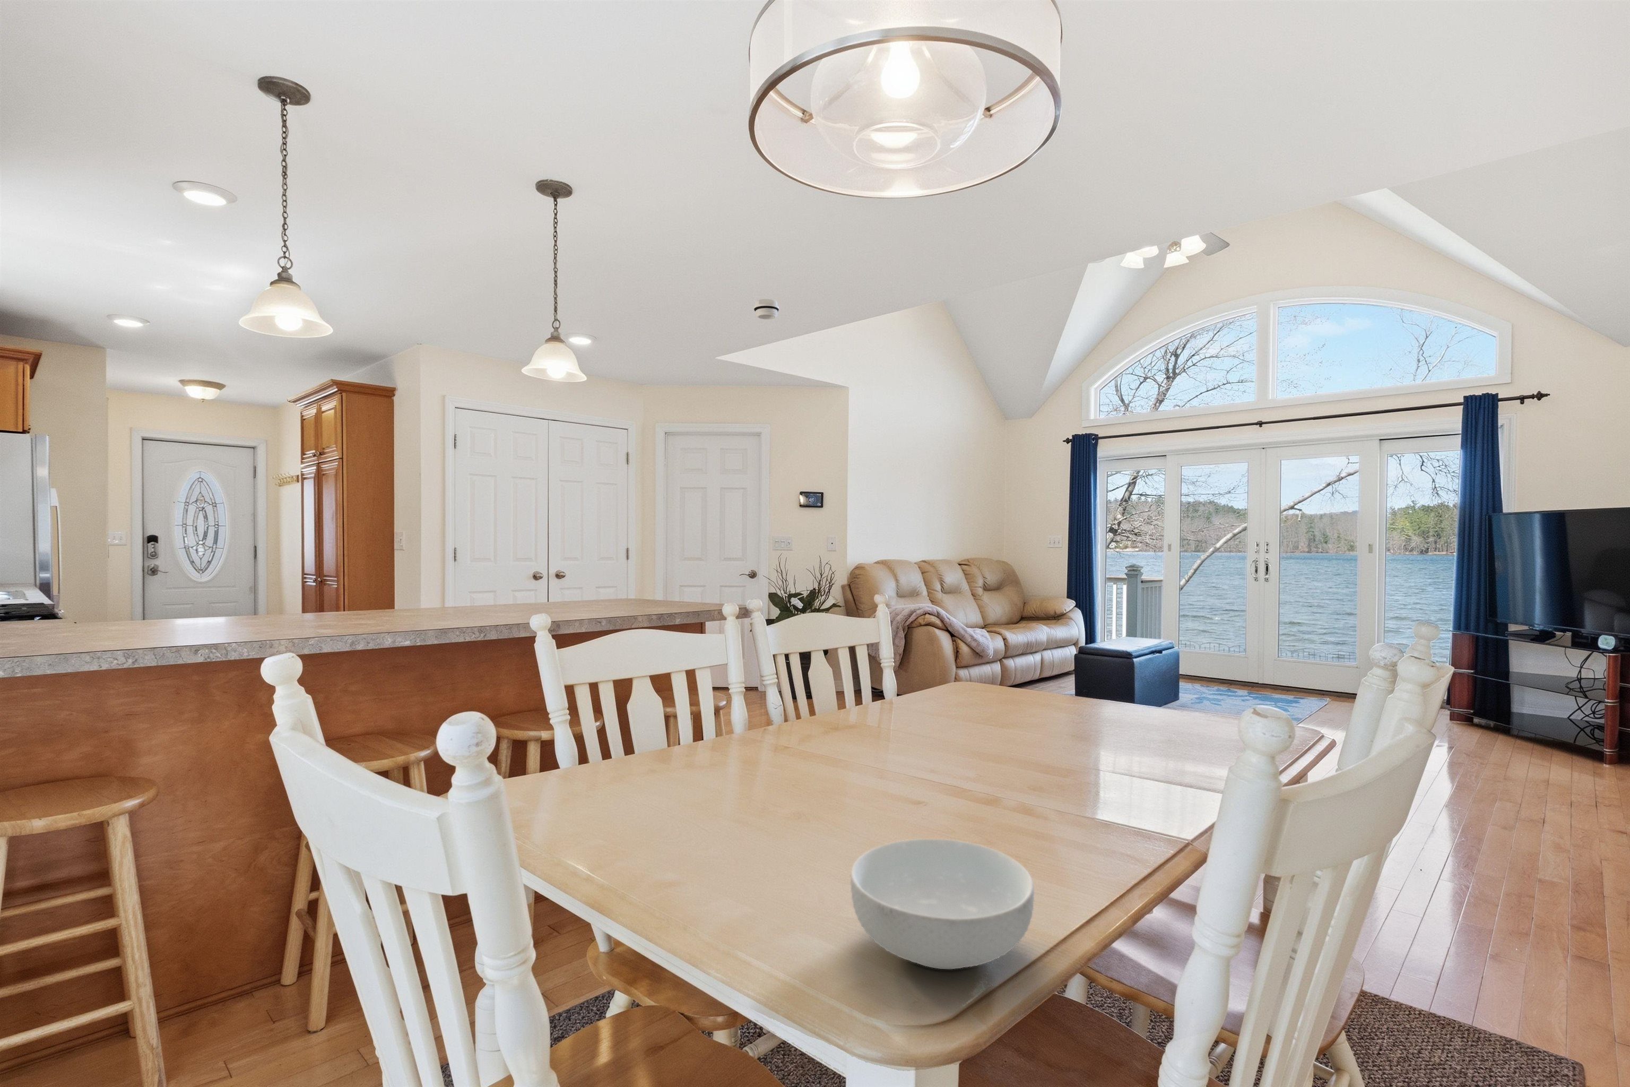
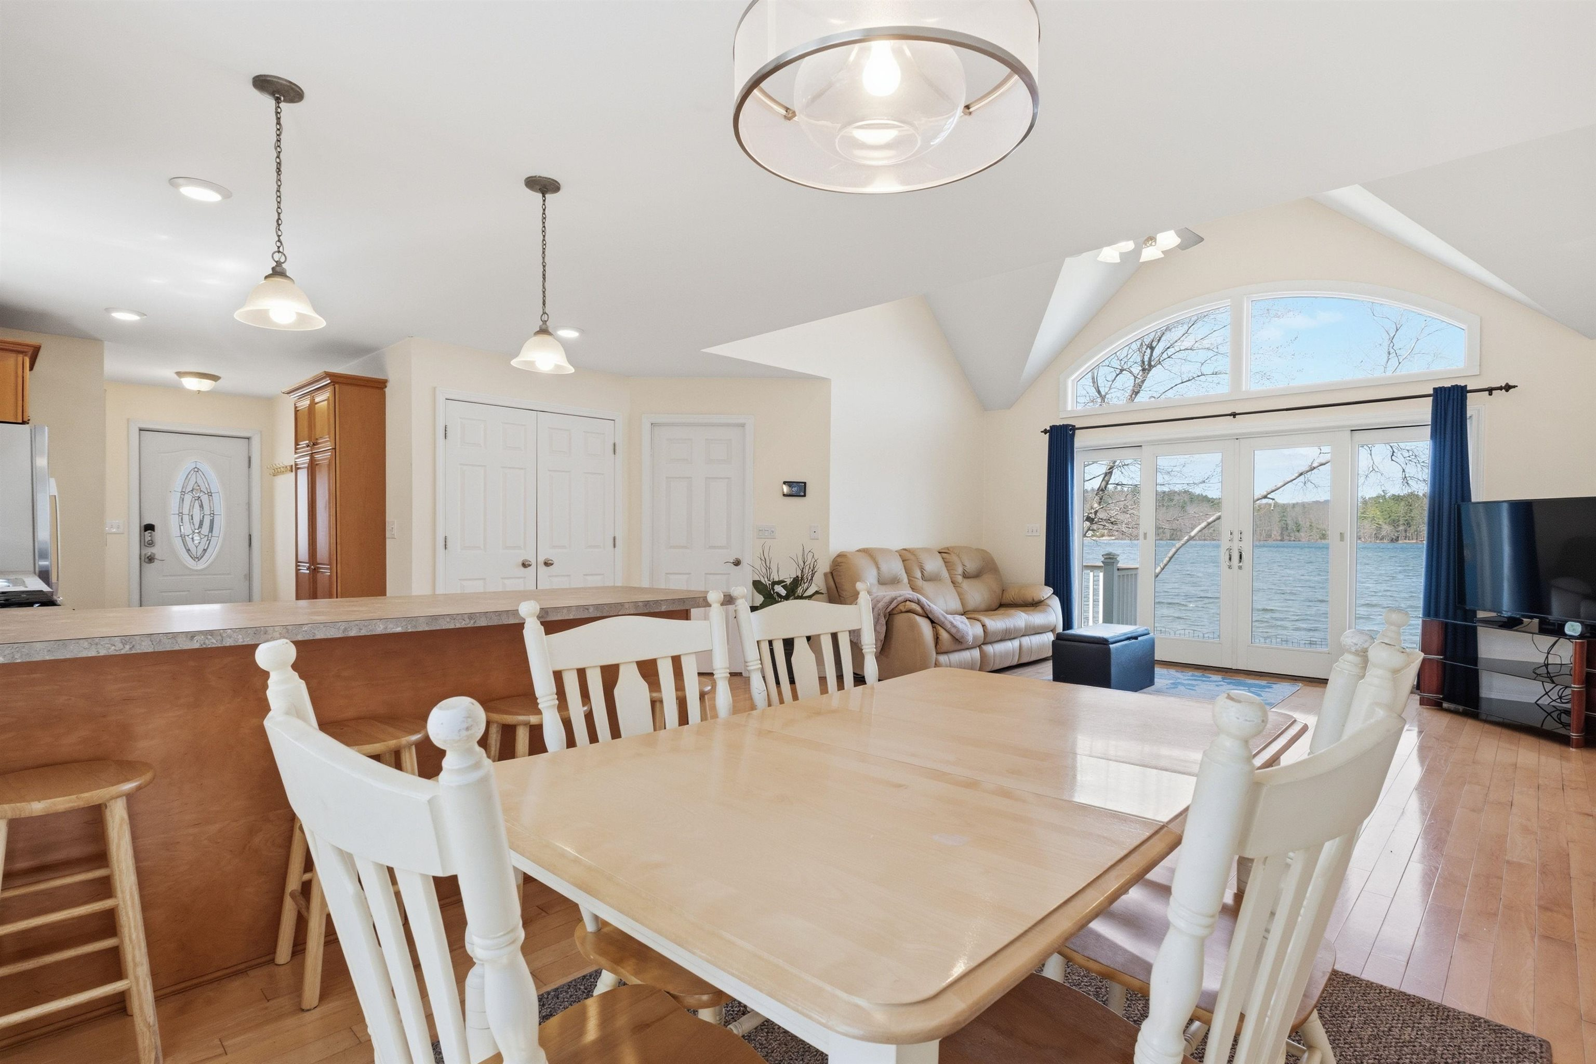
- cereal bowl (940, 909)
- smoke detector (766, 309)
